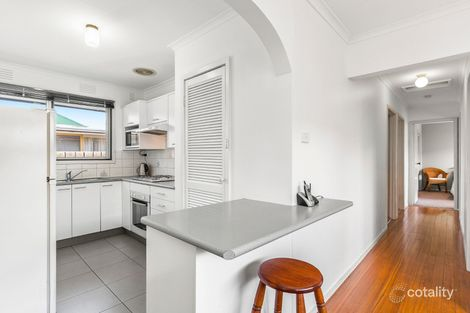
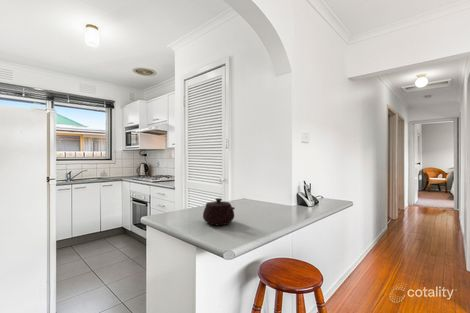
+ teapot (219, 210)
